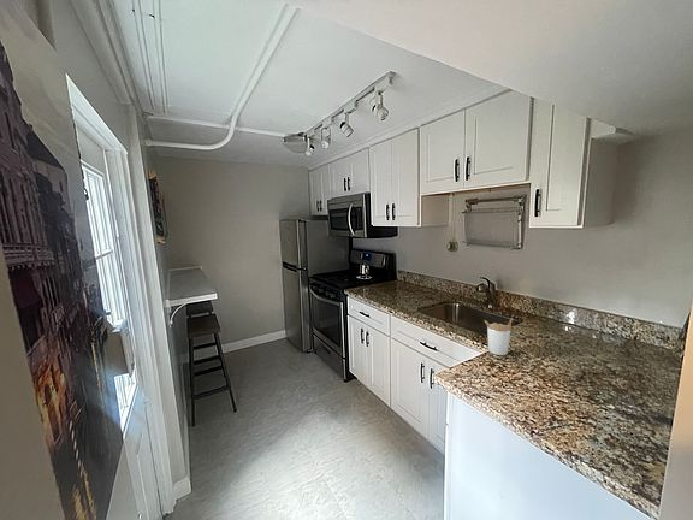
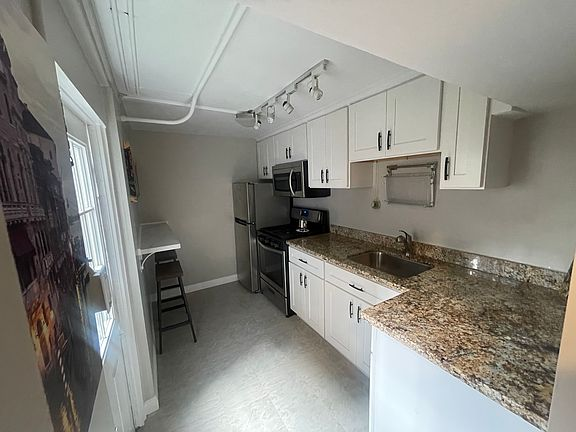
- utensil holder (499, 335)
